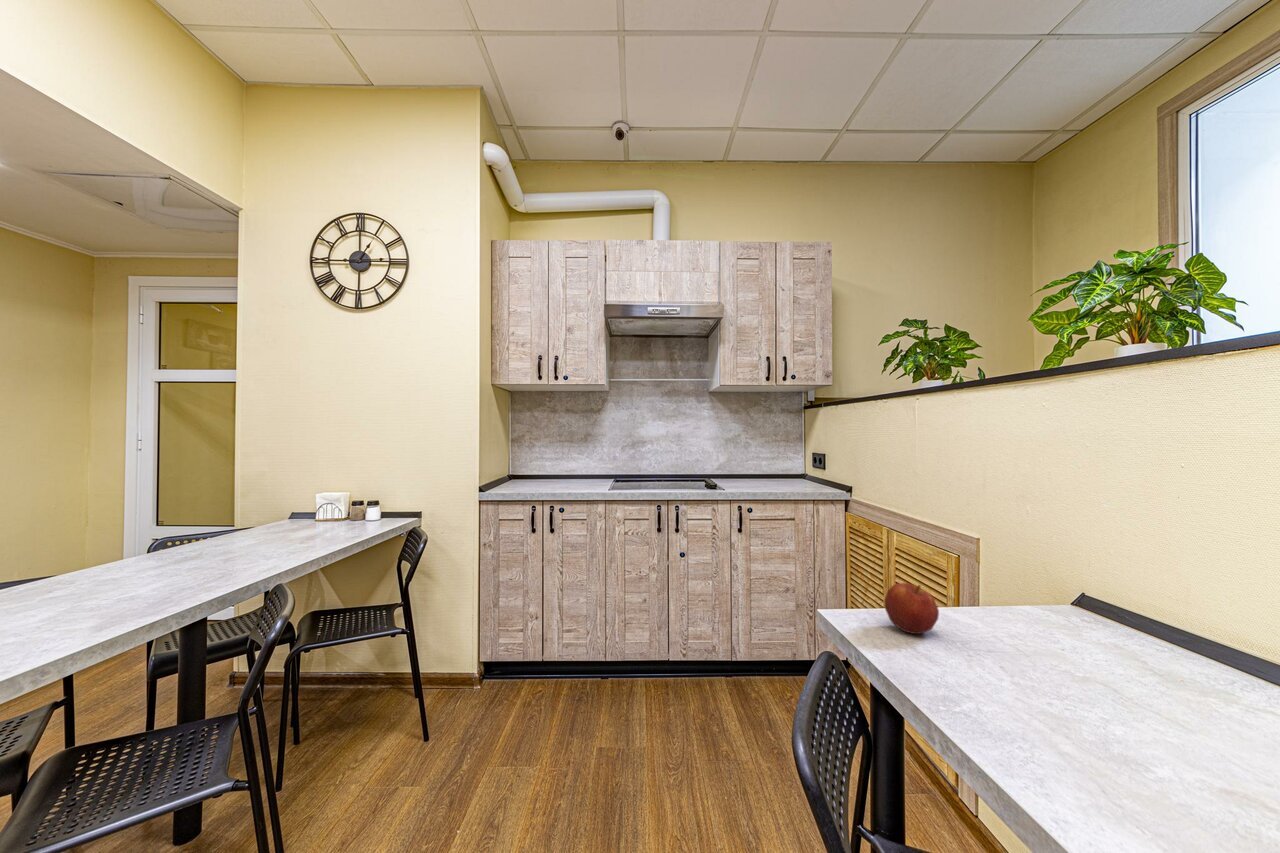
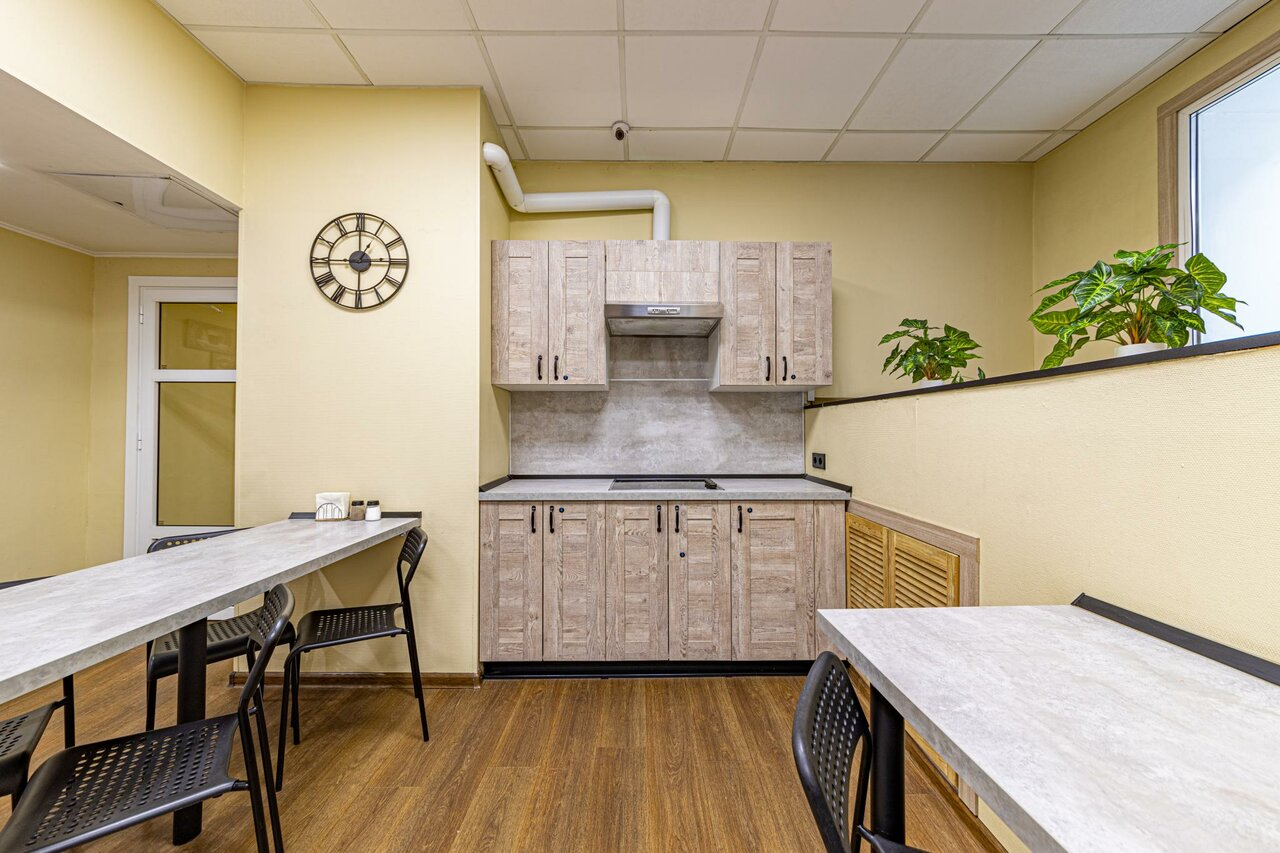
- apple (910, 606)
